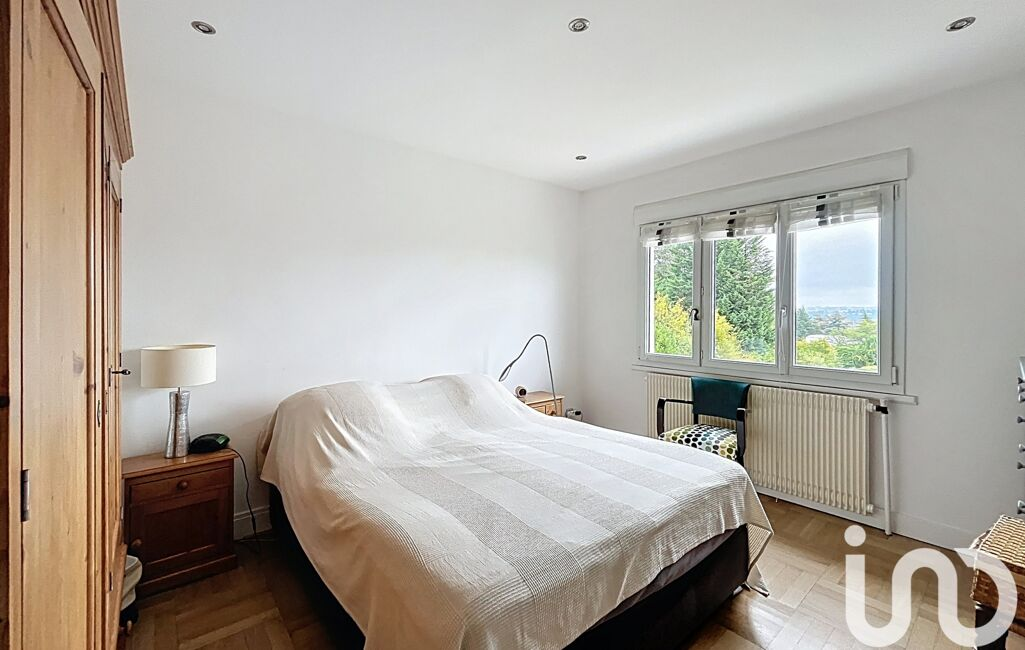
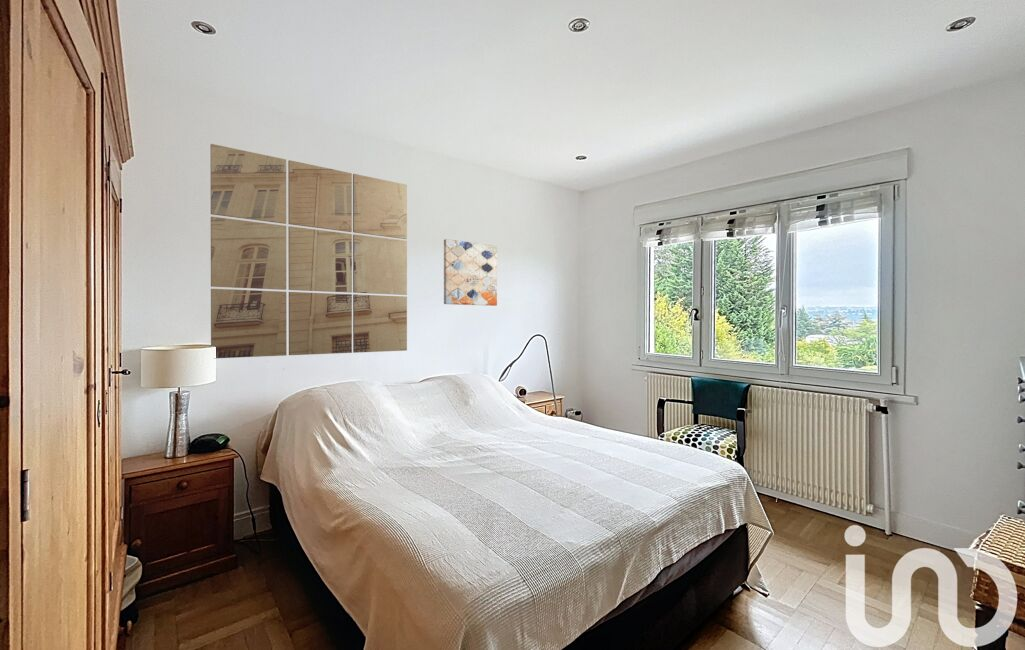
+ wall art (471, 273)
+ wall art (321, 260)
